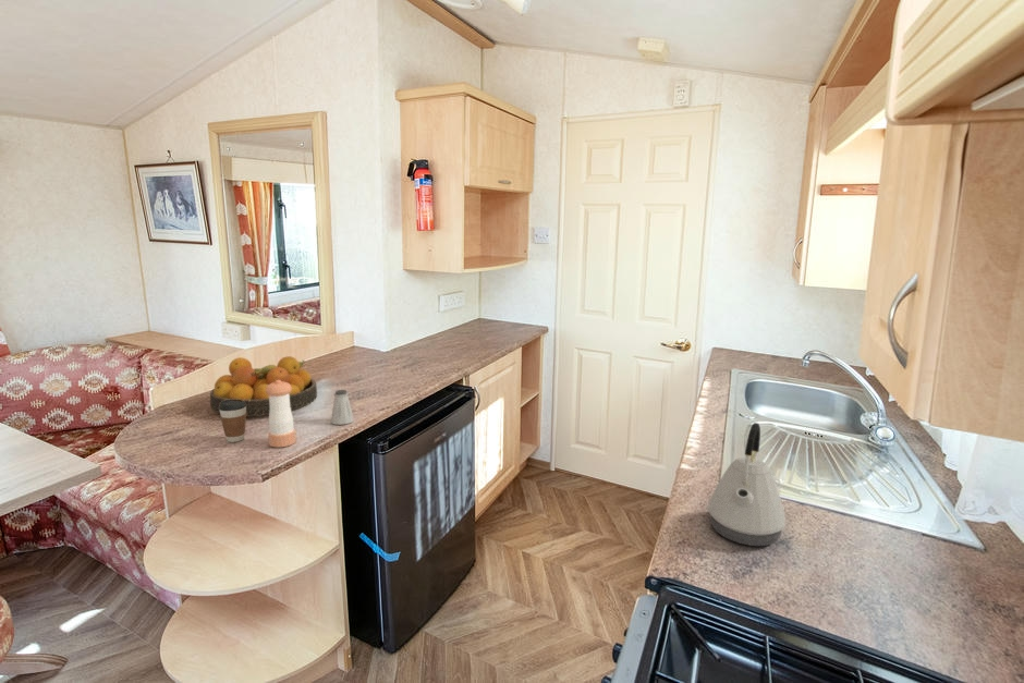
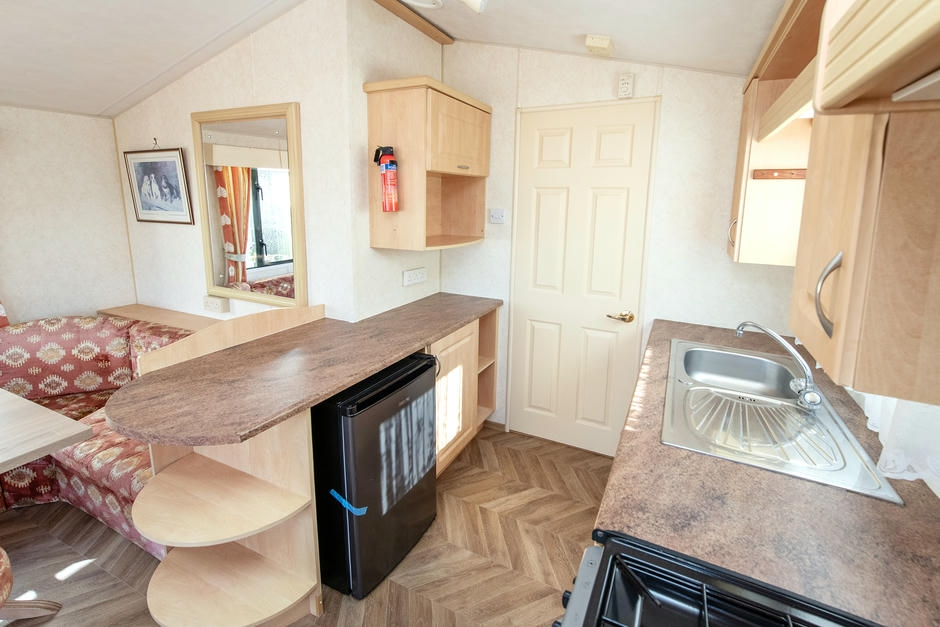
- saltshaker (341, 405)
- fruit bowl (264, 380)
- kettle (748, 479)
- coffee cup (233, 420)
- pepper shaker (280, 412)
